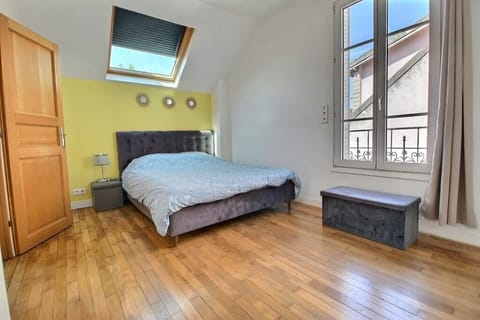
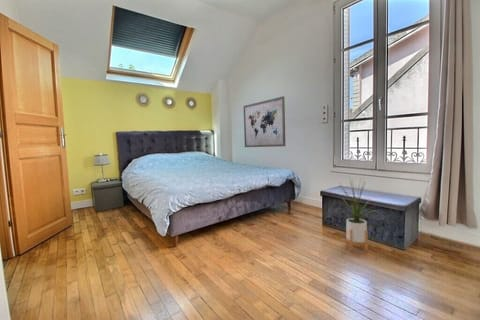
+ house plant (357, 212)
+ wall art (262, 124)
